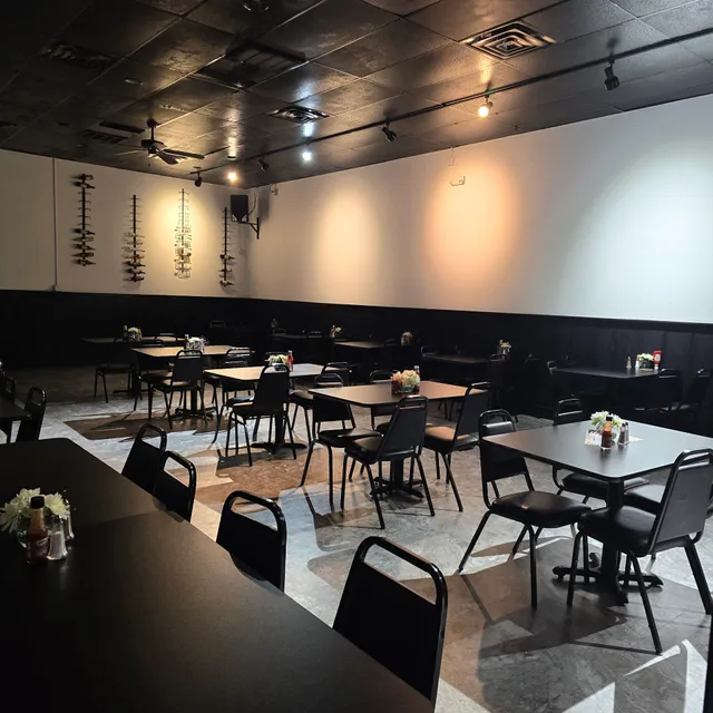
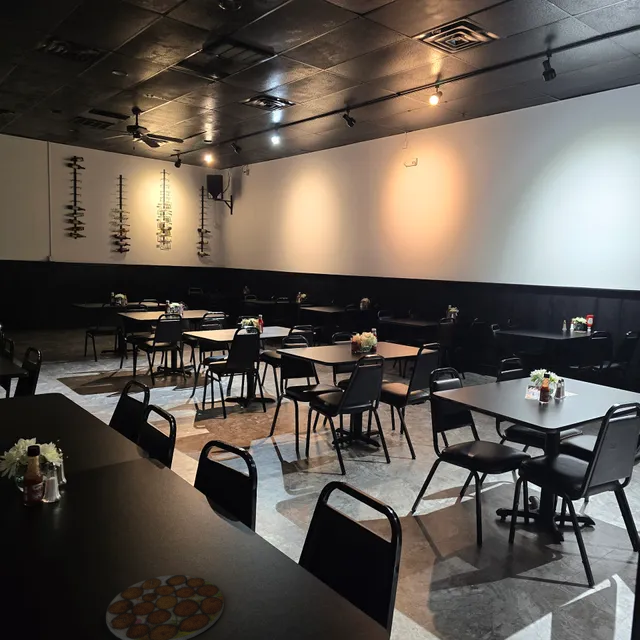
+ plate (166, 606)
